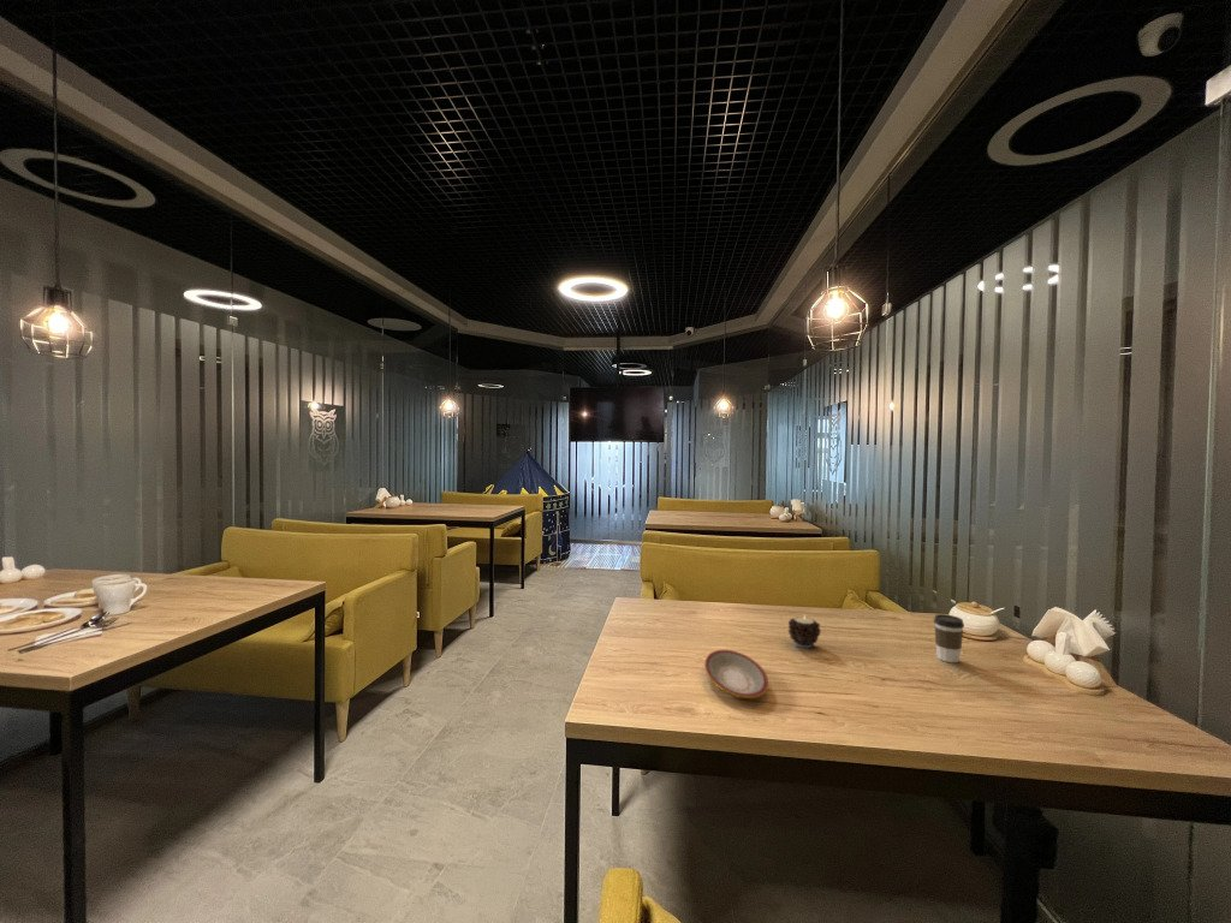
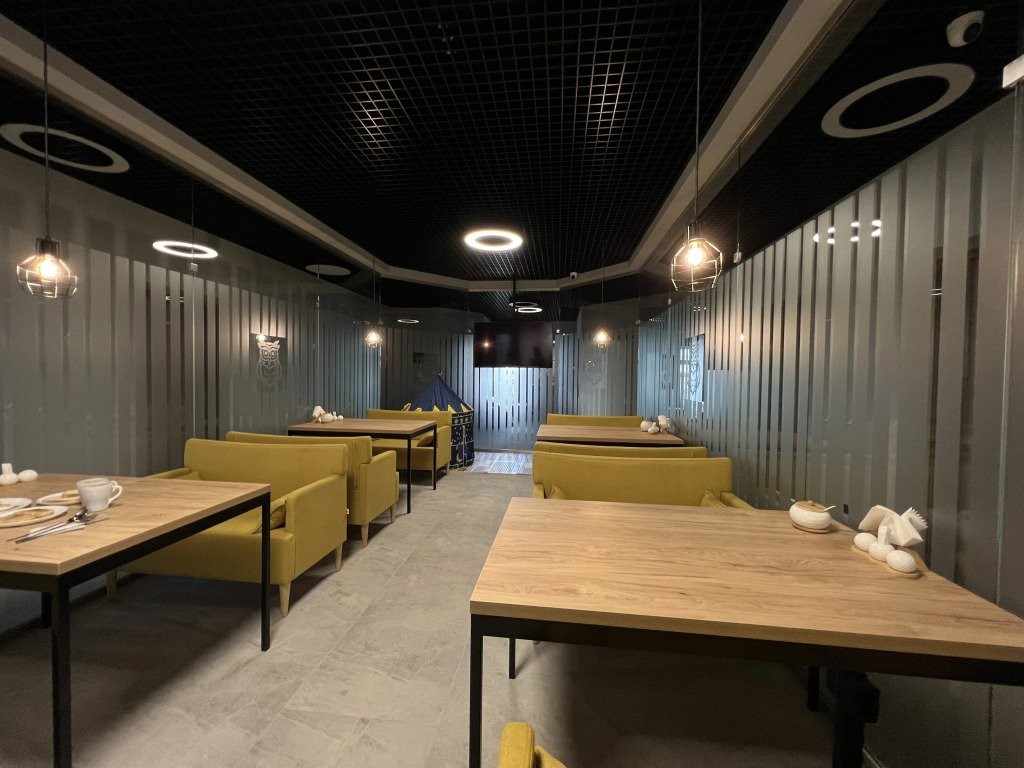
- candle (803, 630)
- plate (735, 675)
- coffee cup (947, 638)
